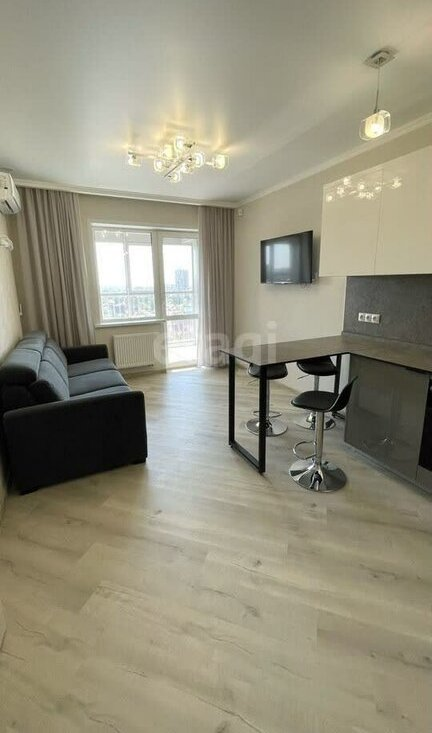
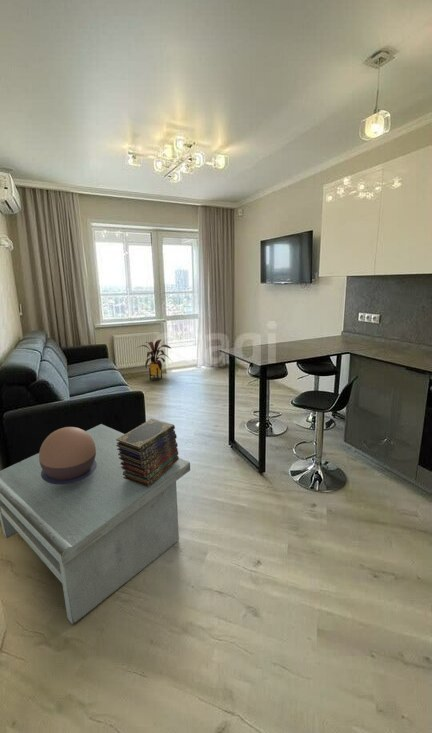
+ house plant (153, 359)
+ book stack (150, 452)
+ coffee table (90, 500)
+ decorative bowl (69, 450)
